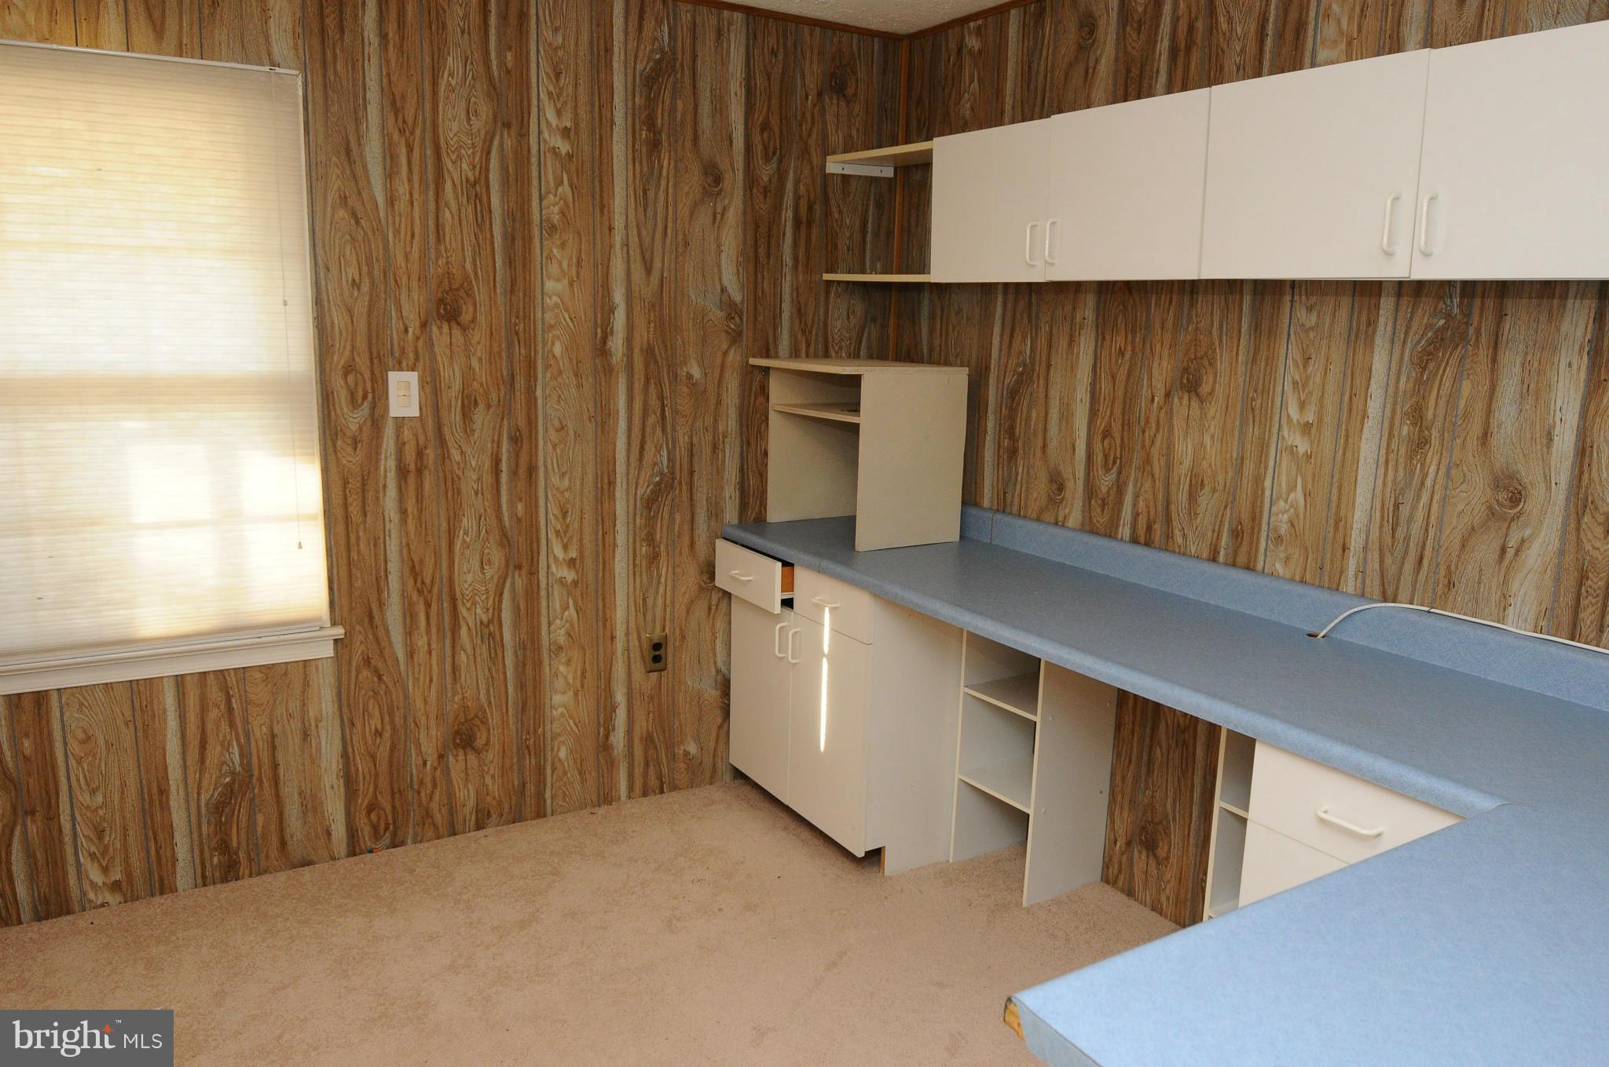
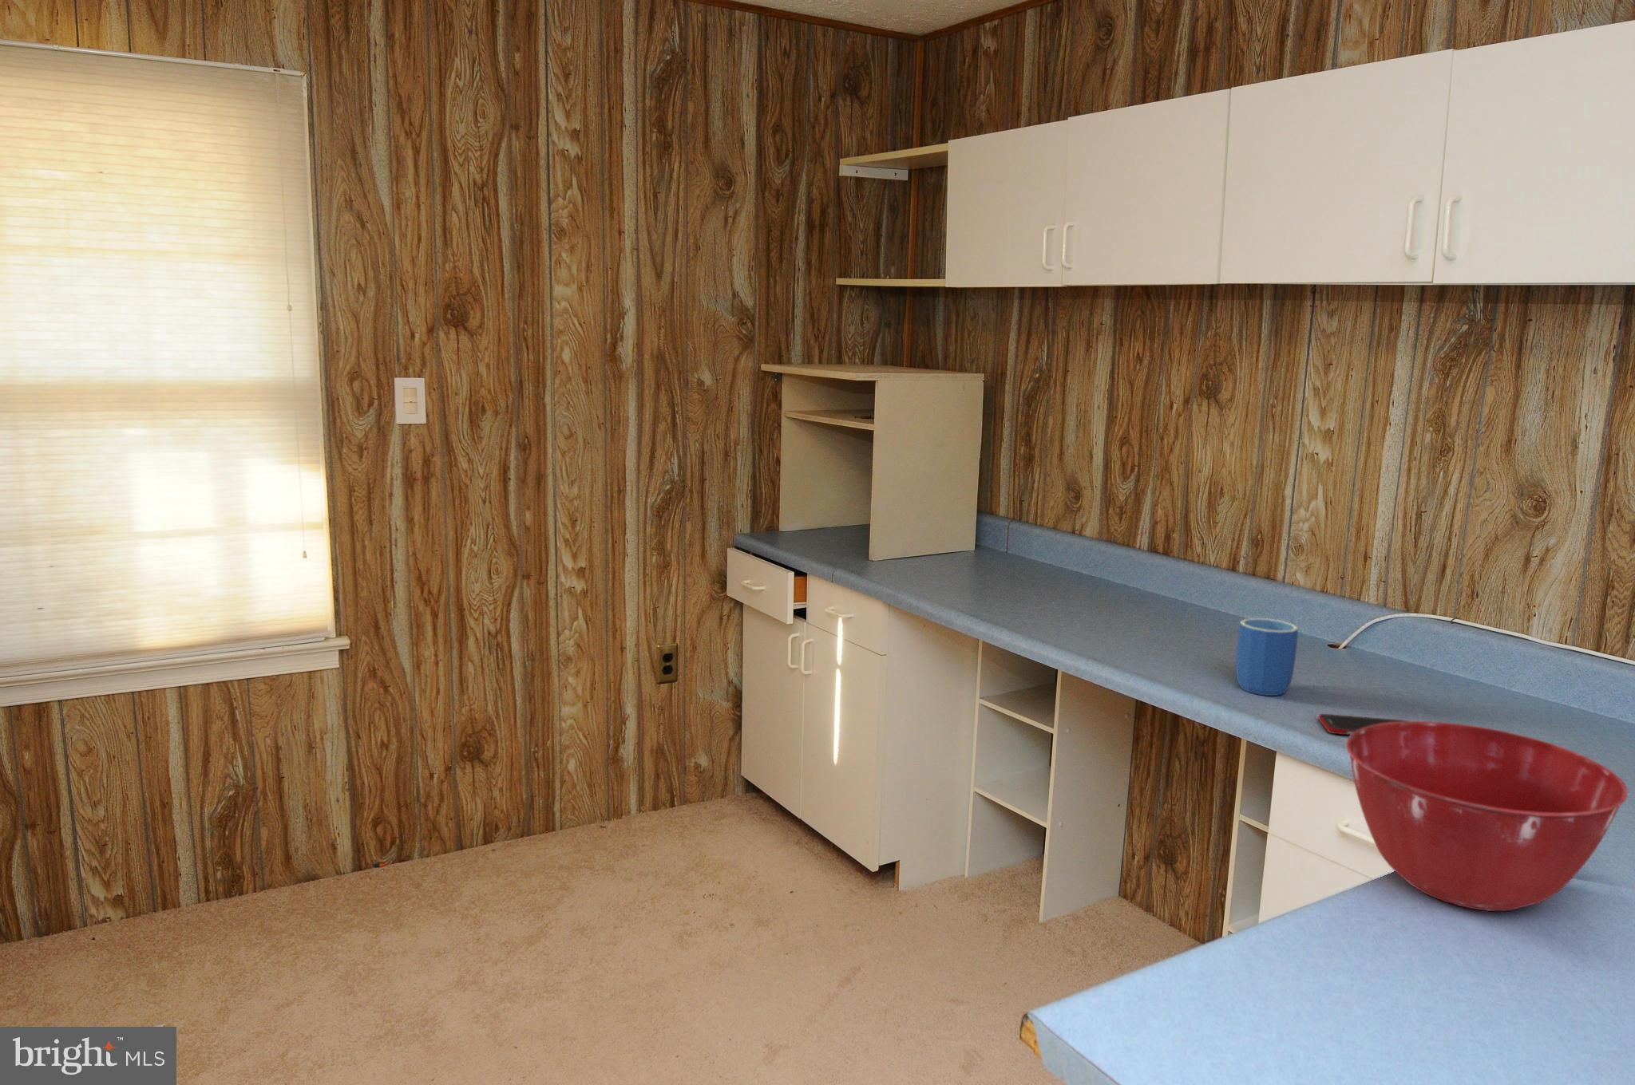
+ mug (1263, 655)
+ cell phone (1369, 725)
+ mixing bowl (1472, 822)
